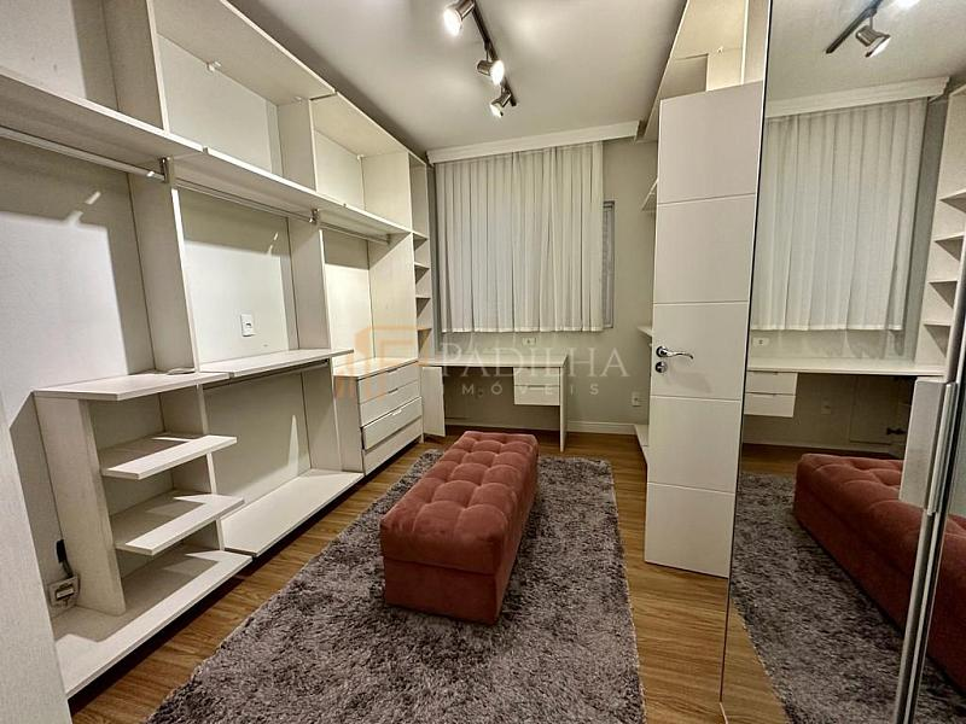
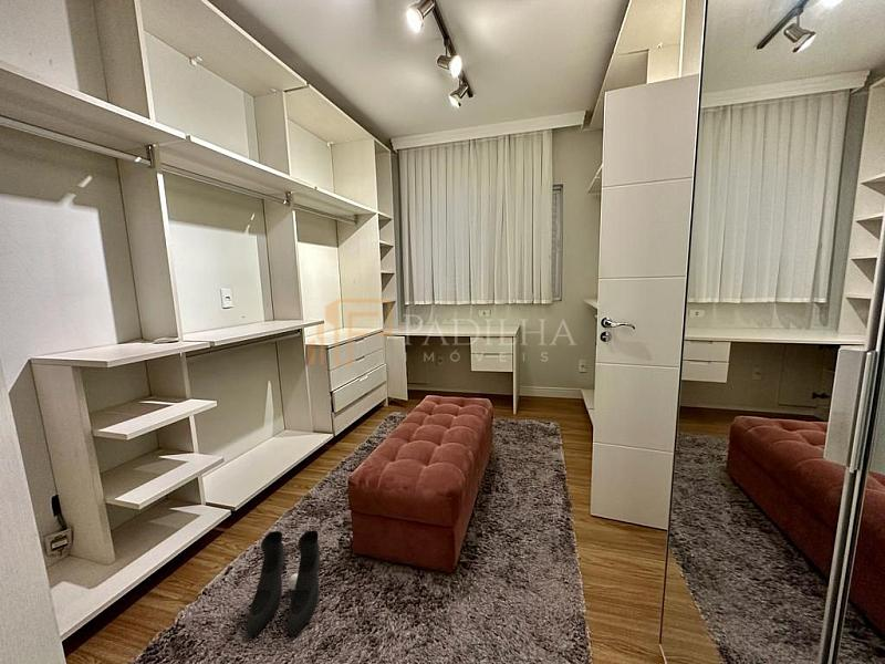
+ boots (281, 574)
